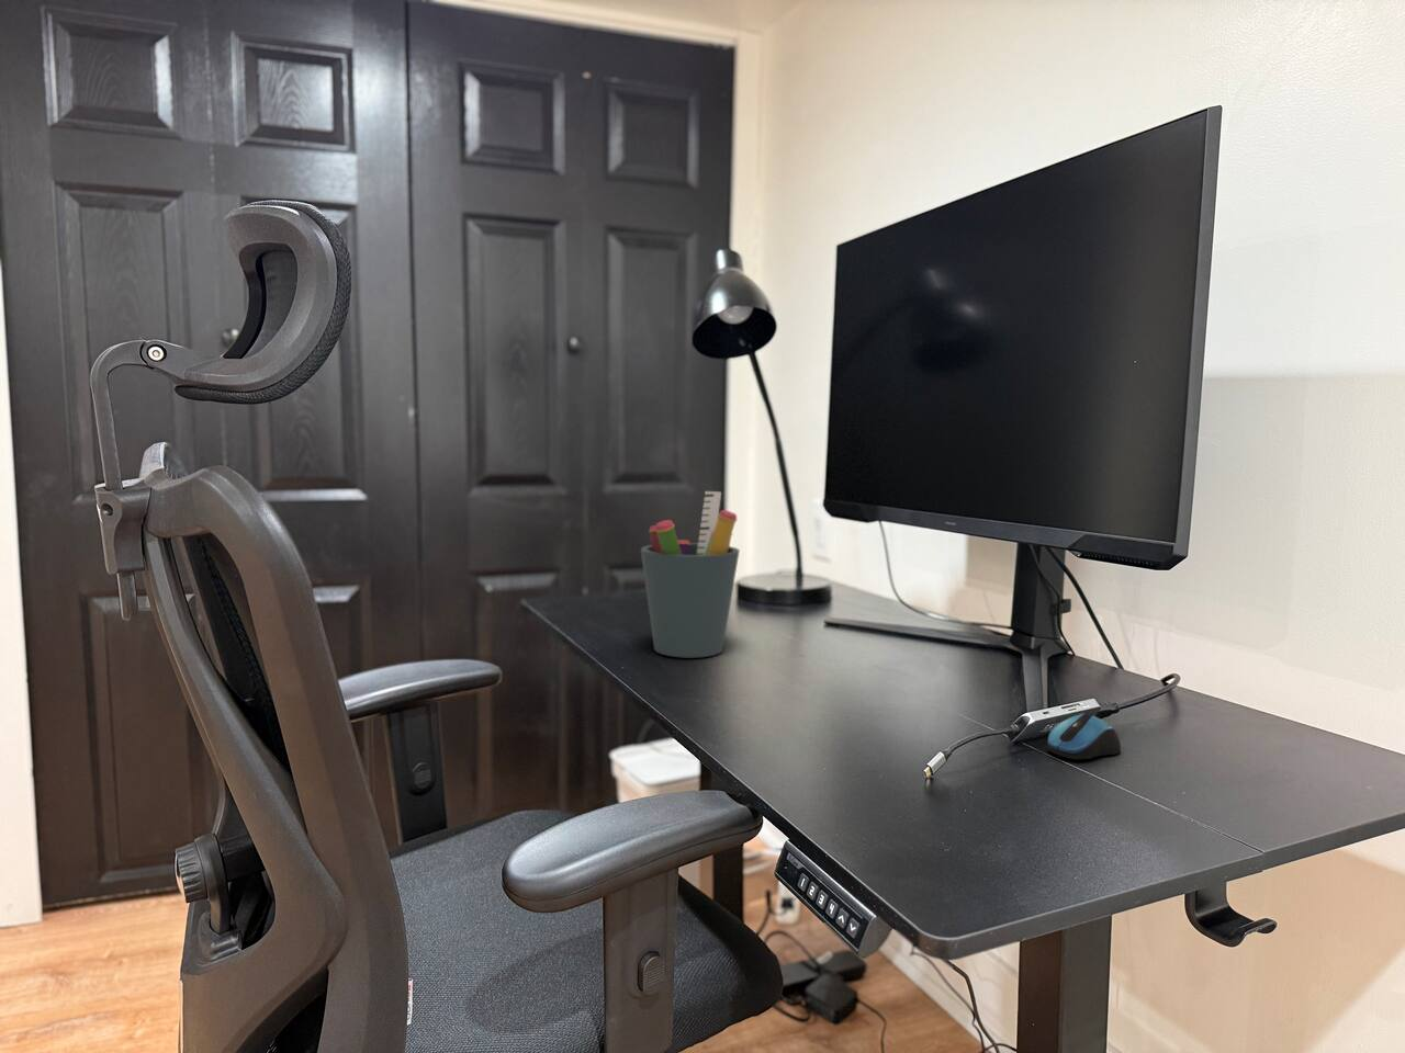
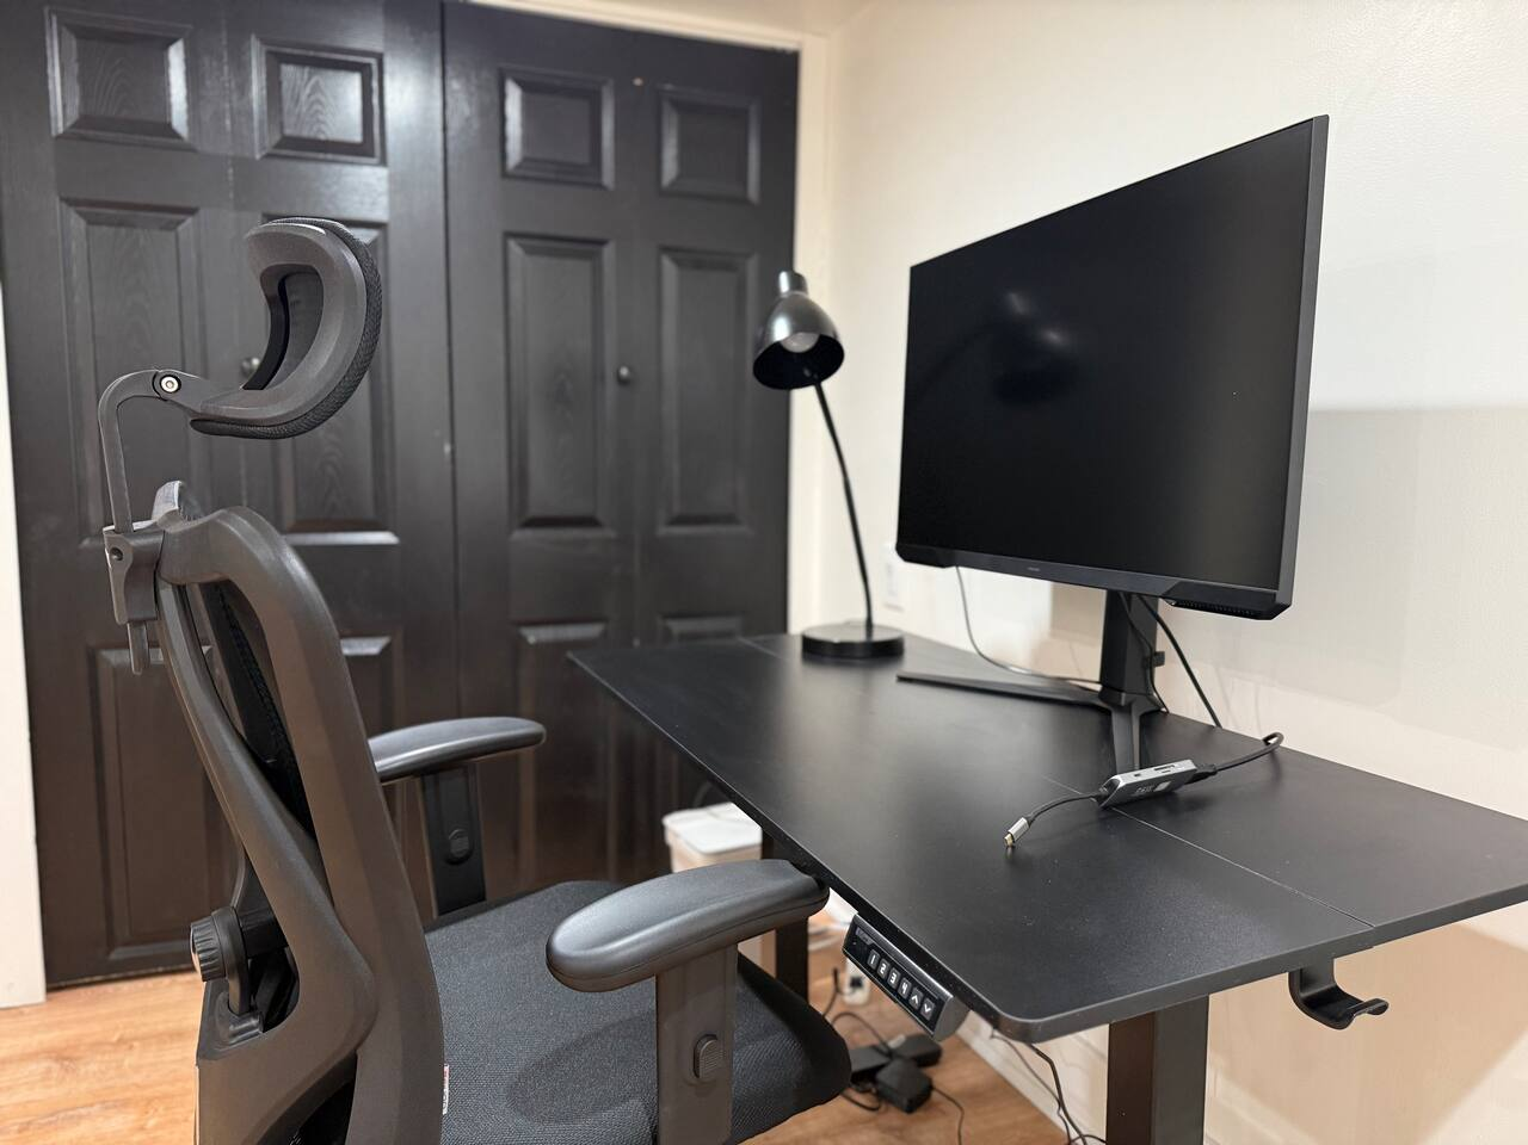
- pen holder (690, 573)
- computer mouse (1084, 732)
